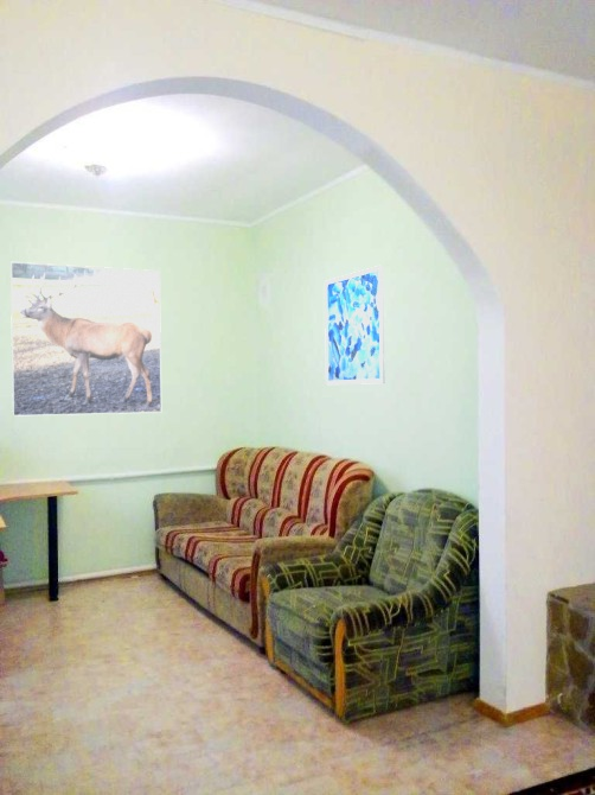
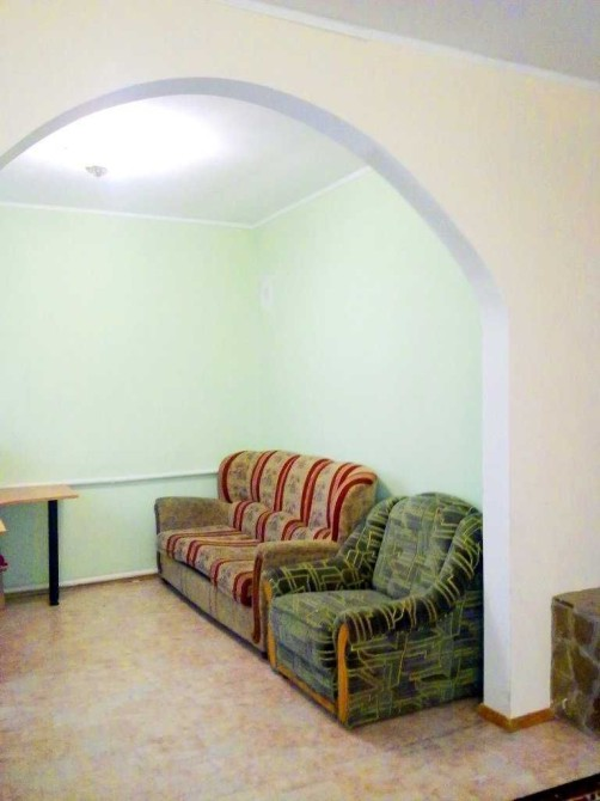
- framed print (89, 341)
- wall art (352, 329)
